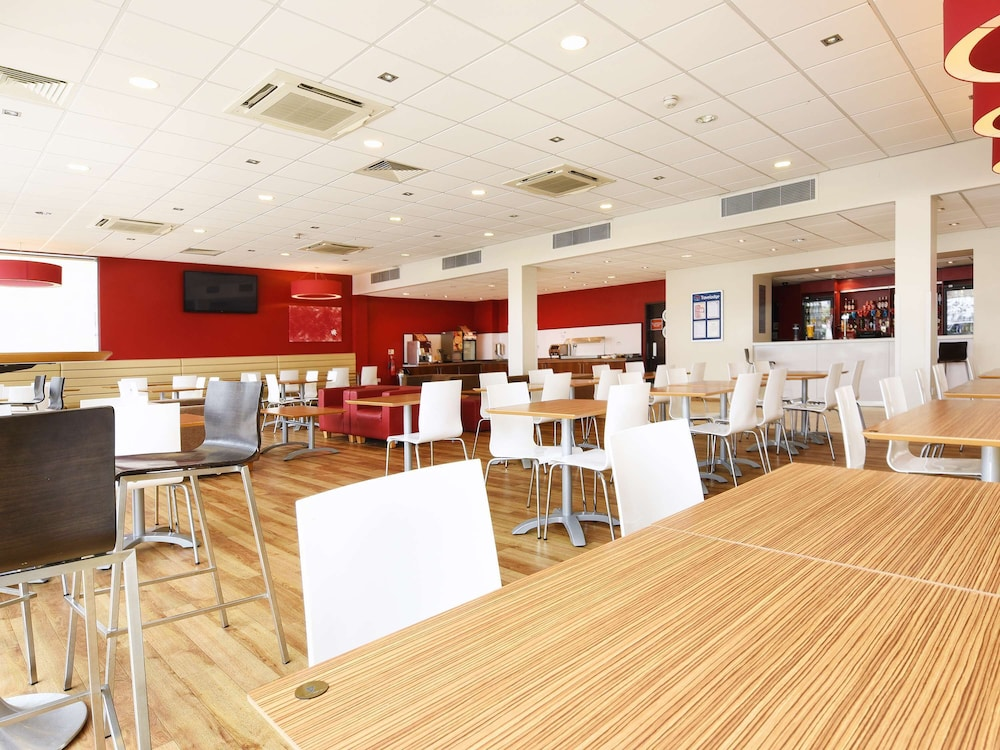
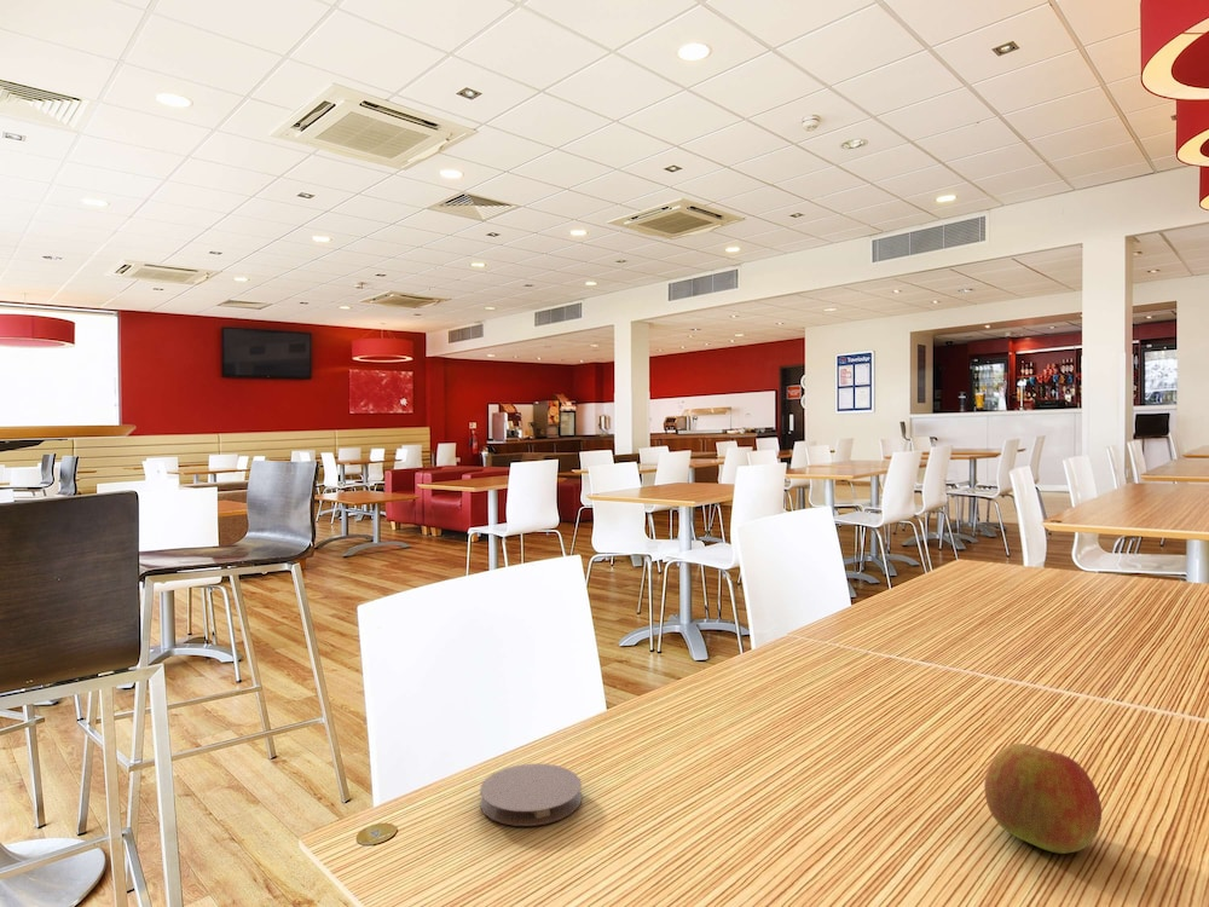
+ apple (1041, 791)
+ coaster (531, 792)
